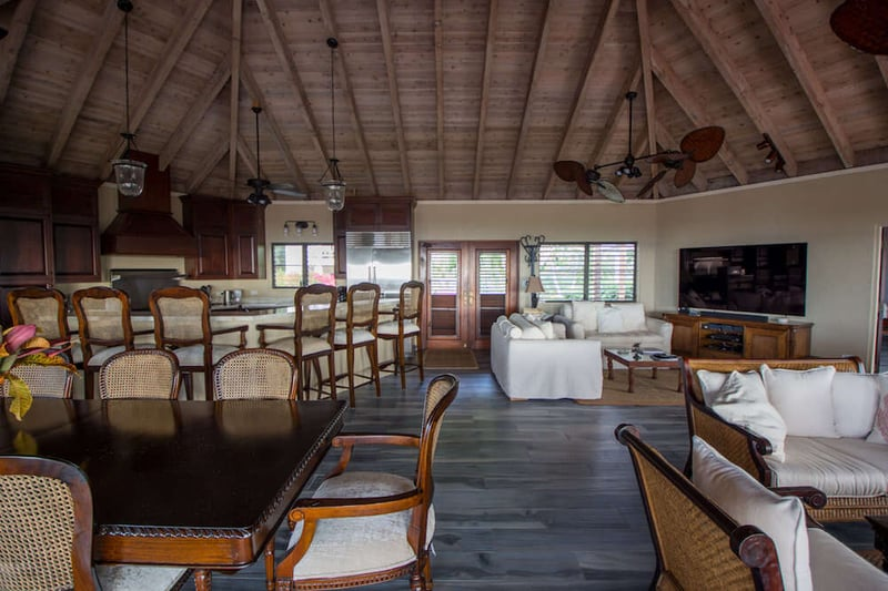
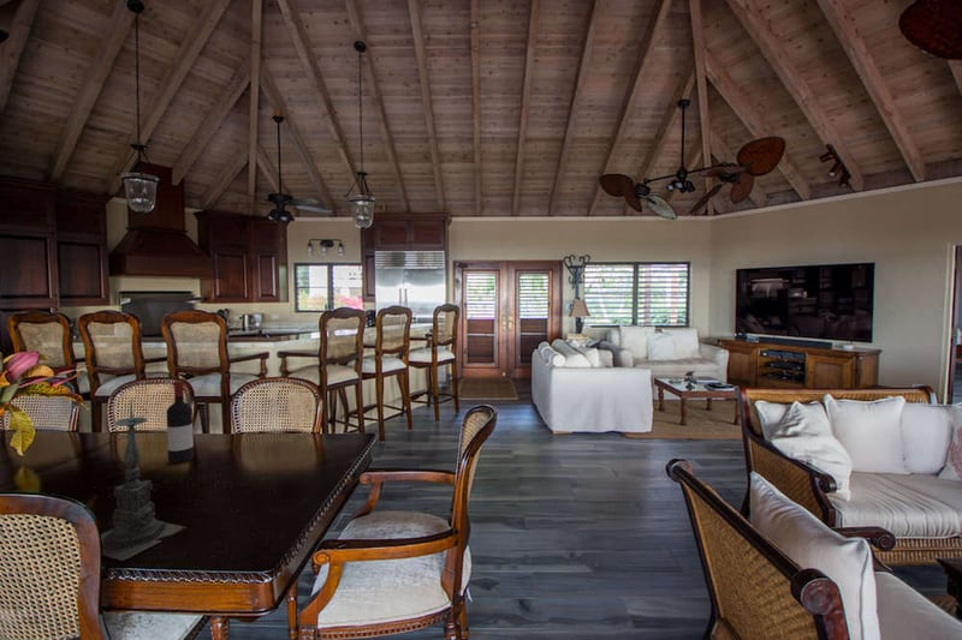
+ wine bottle (179, 420)
+ candle holder (130, 468)
